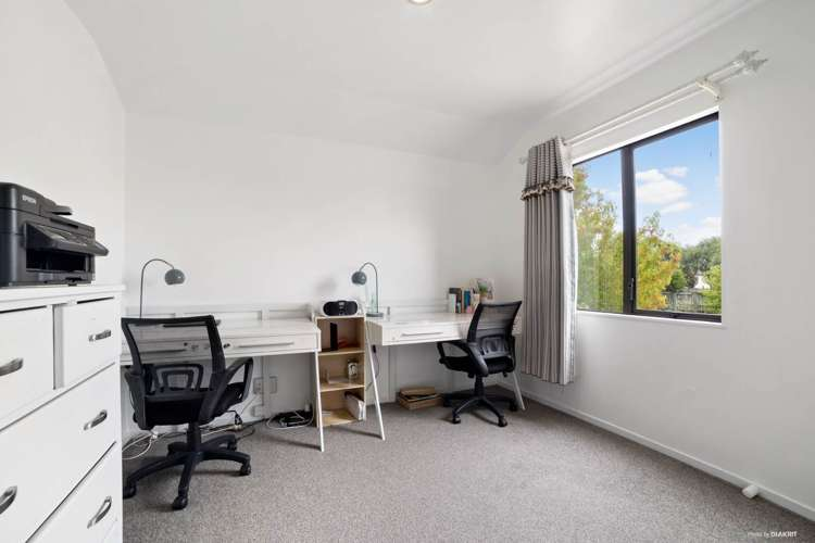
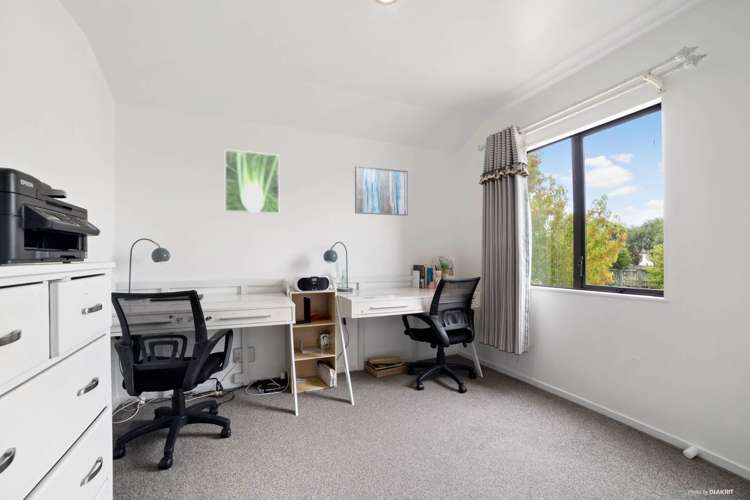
+ wall art (382, 191)
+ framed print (252, 182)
